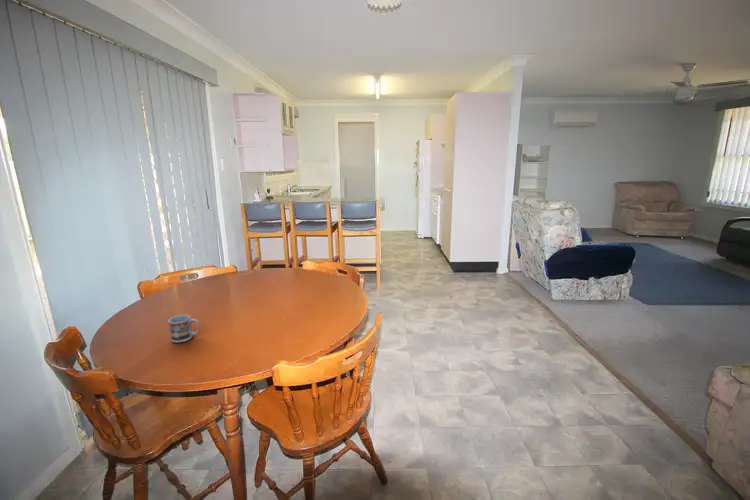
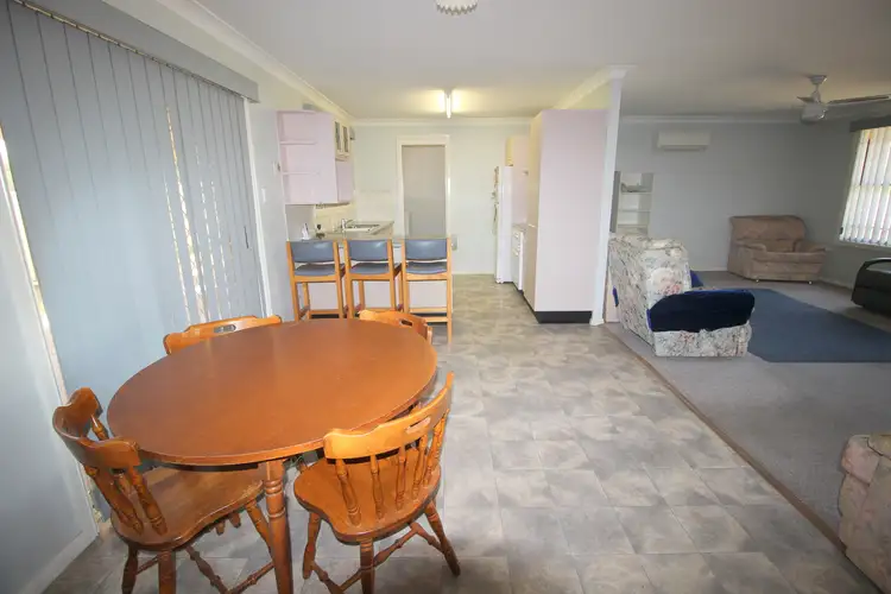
- cup (184, 327)
